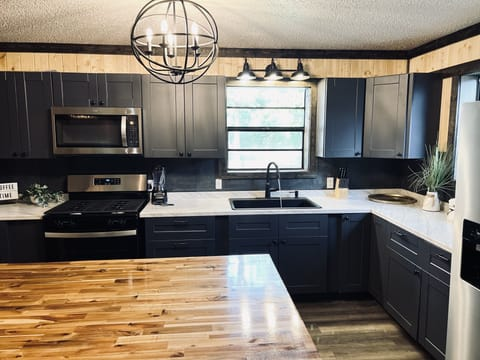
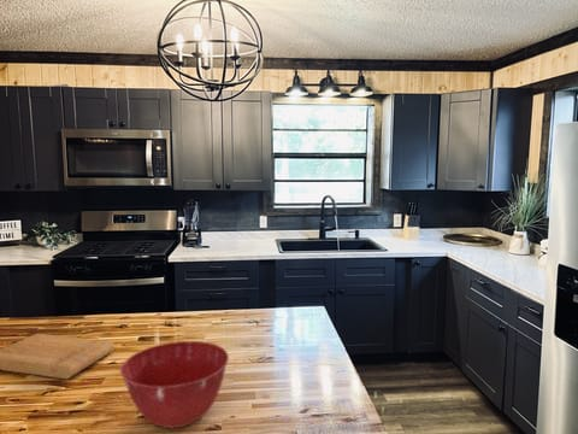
+ mixing bowl (176, 387)
+ cutting board (51, 353)
